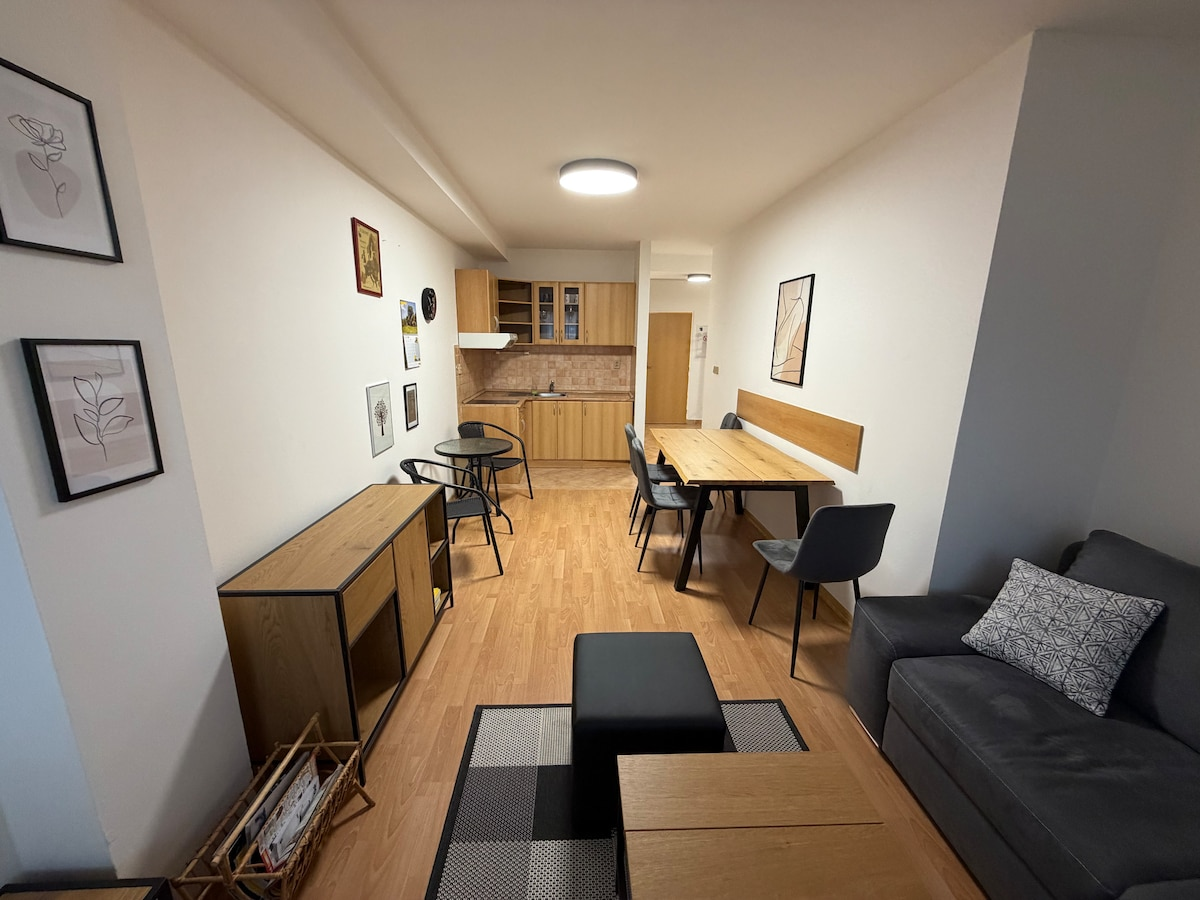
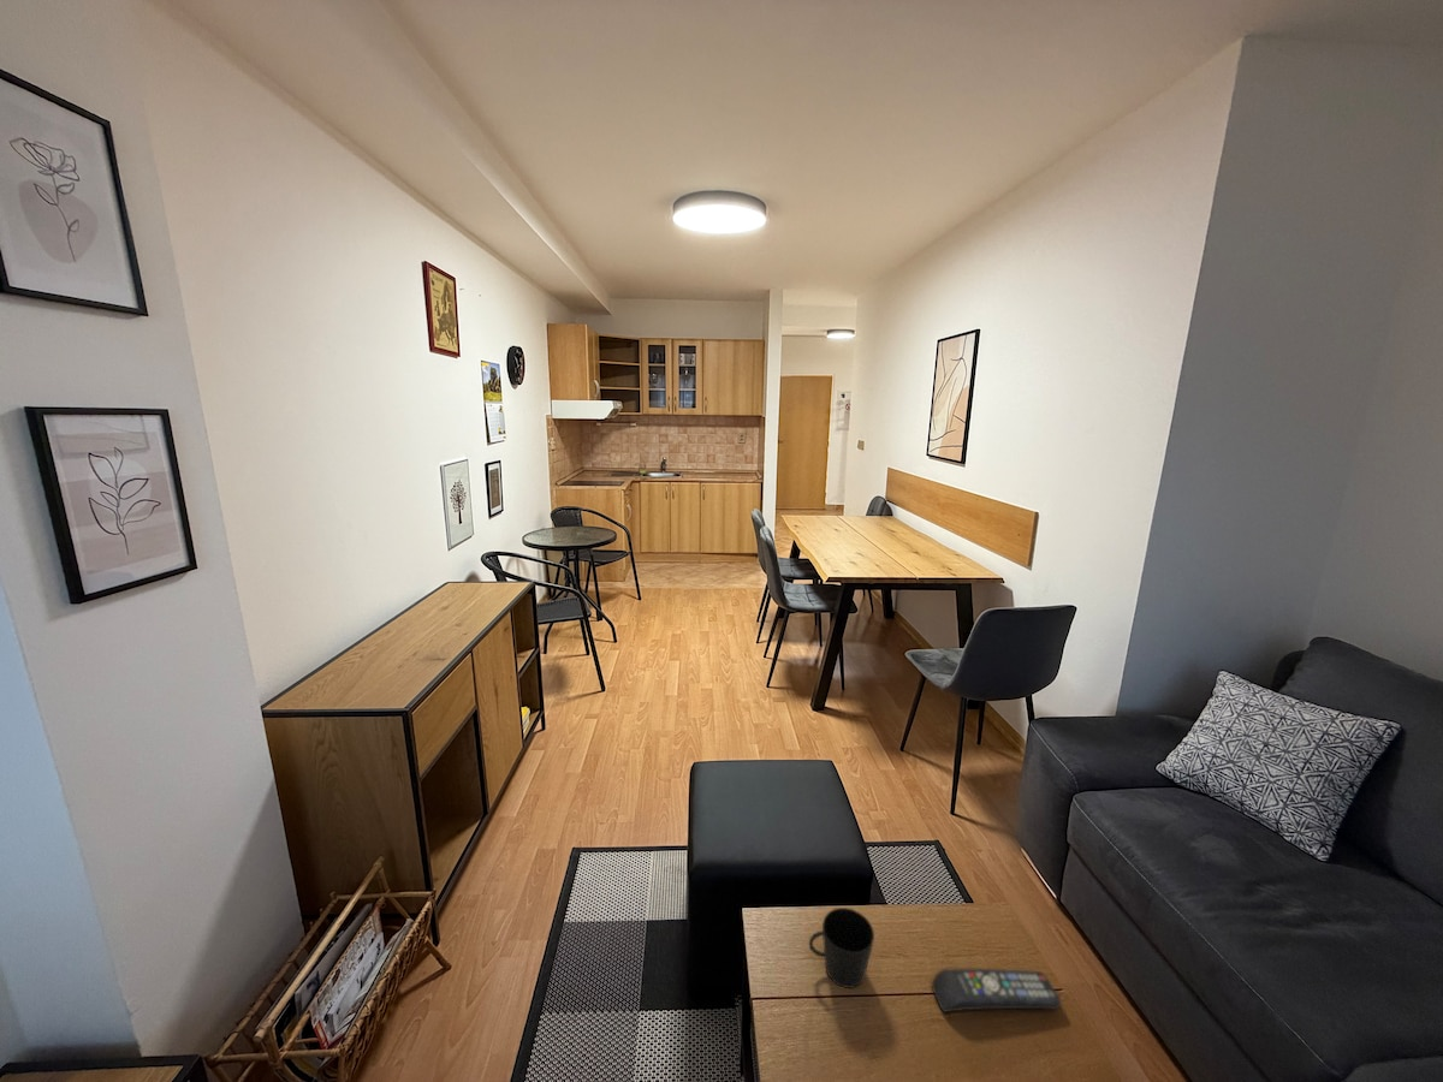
+ cup (839, 949)
+ remote control (994, 989)
